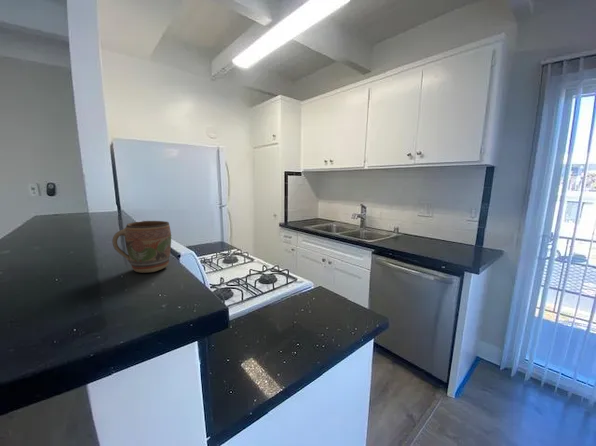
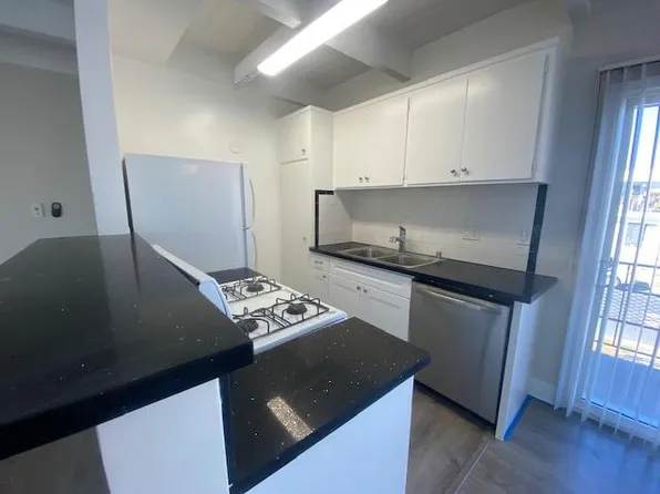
- mug (146, 245)
